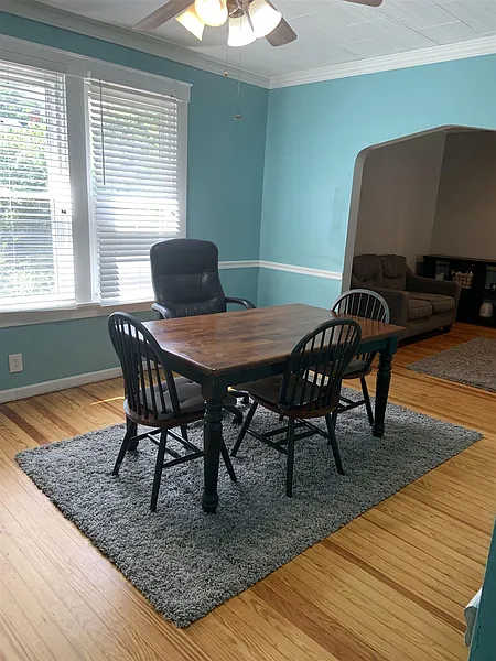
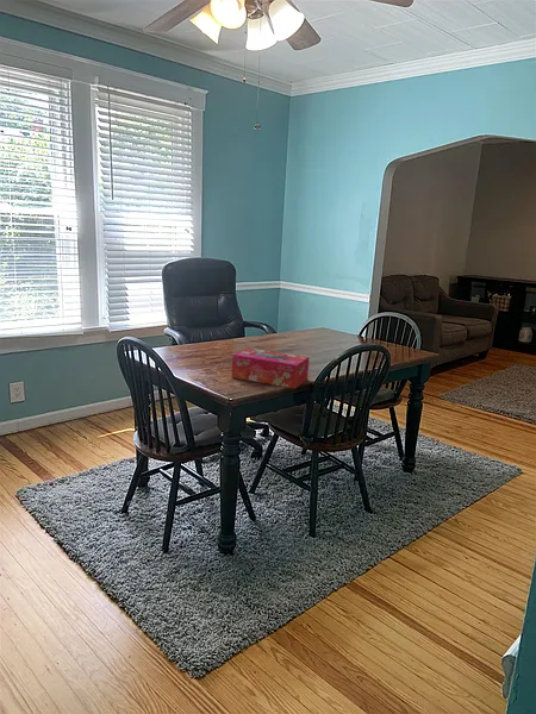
+ tissue box (270, 367)
